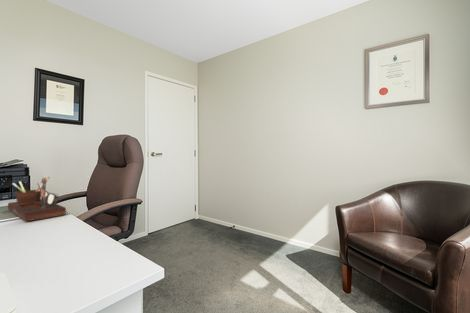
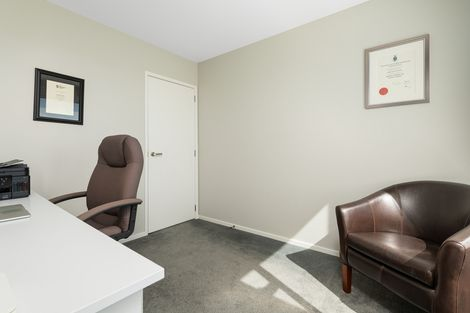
- desk organizer (35, 193)
